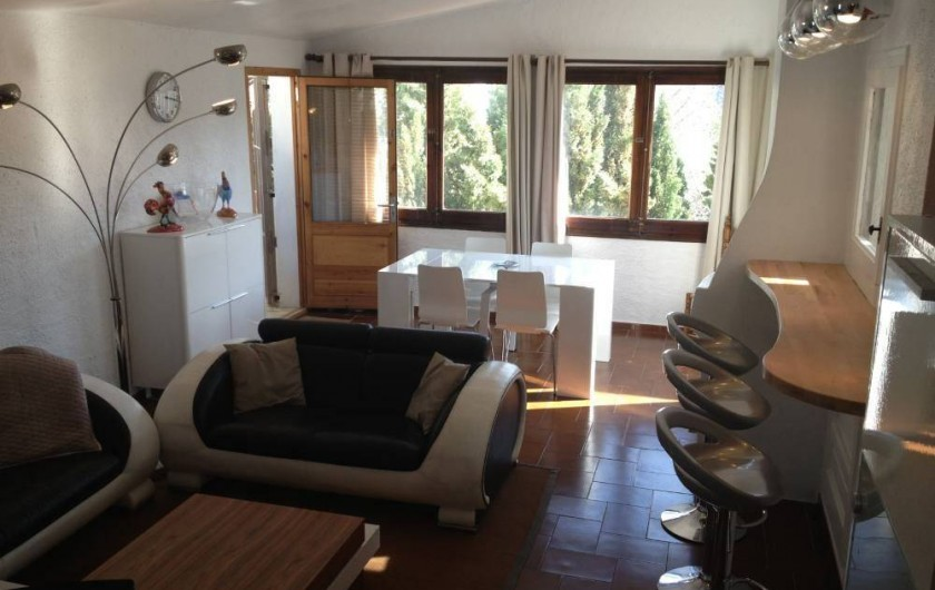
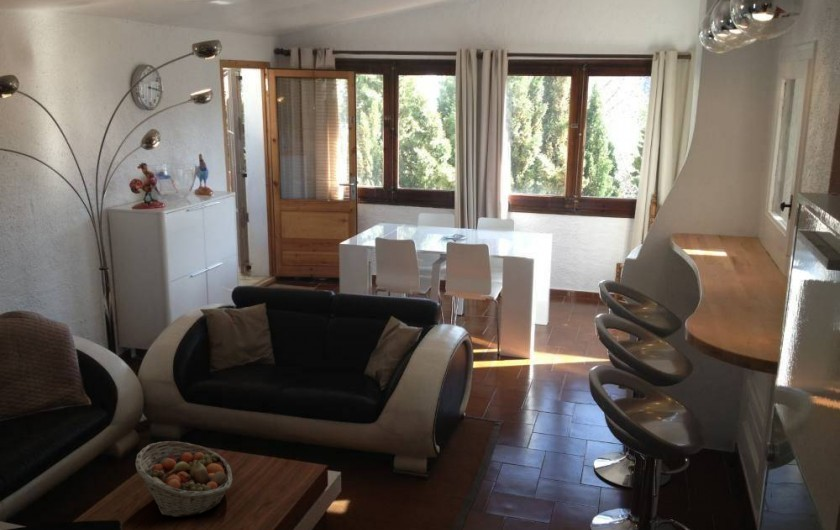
+ fruit basket (185, 475)
